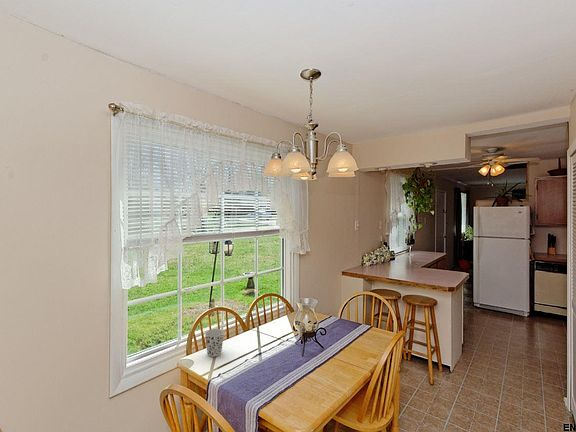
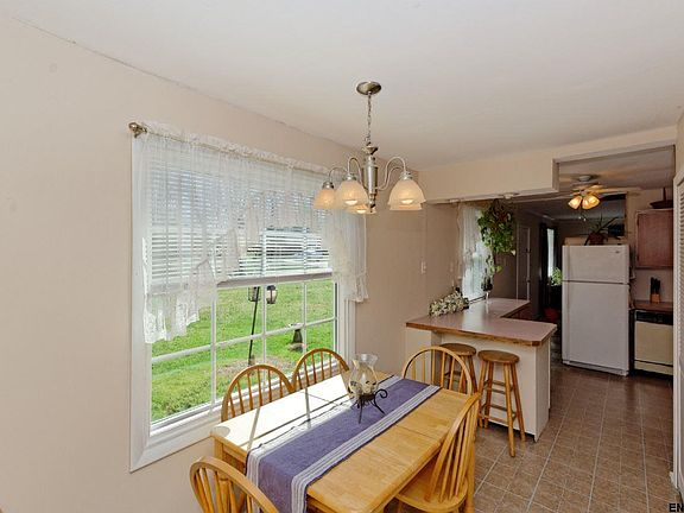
- cup (214, 343)
